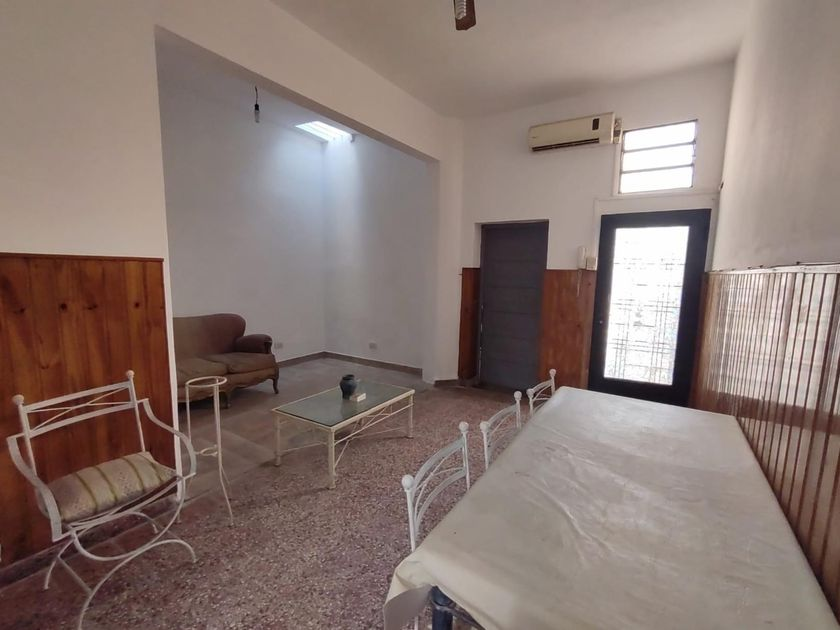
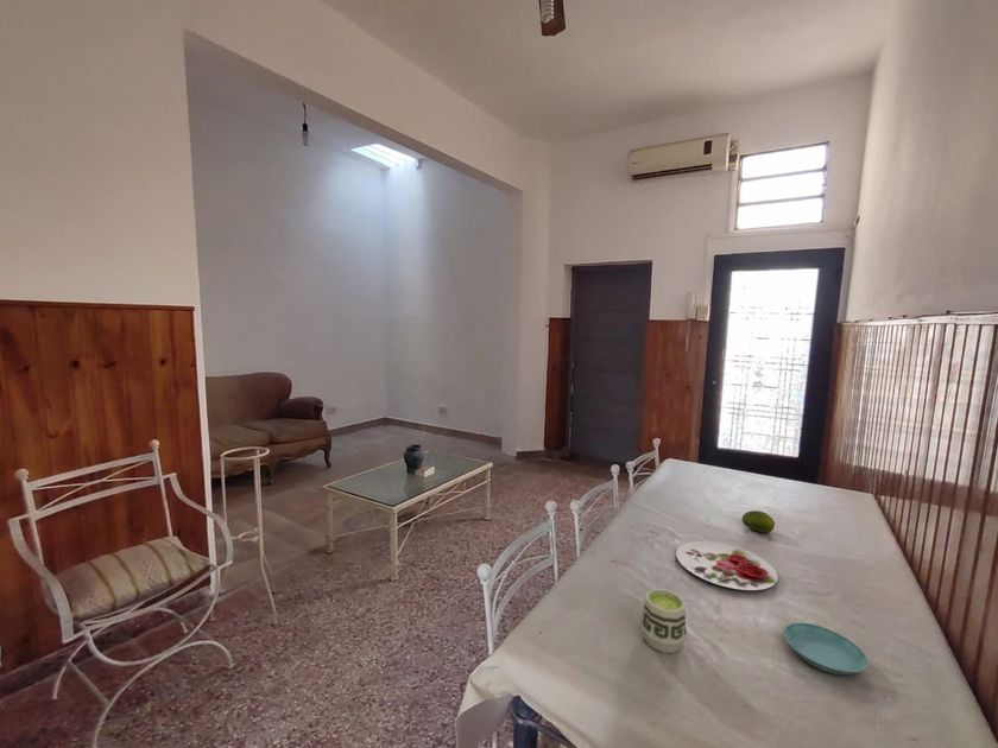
+ saucer (823, 651)
+ cup (663, 620)
+ fruit (758, 520)
+ plate (724, 562)
